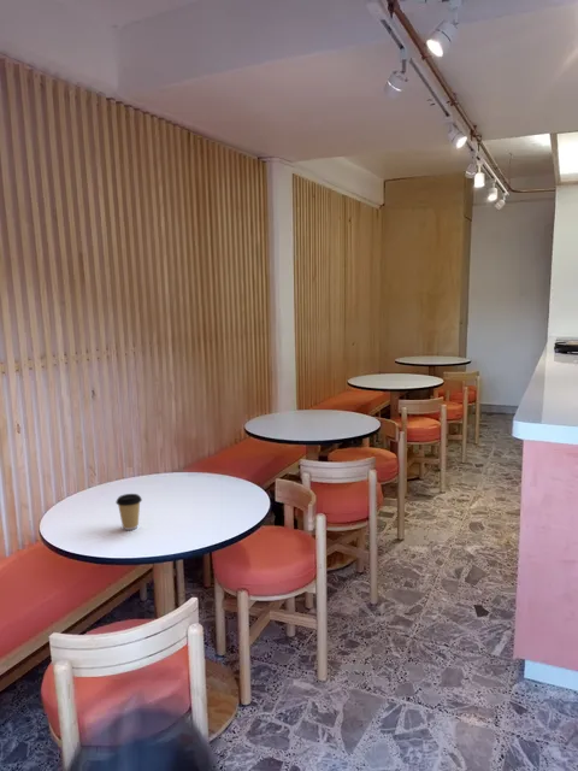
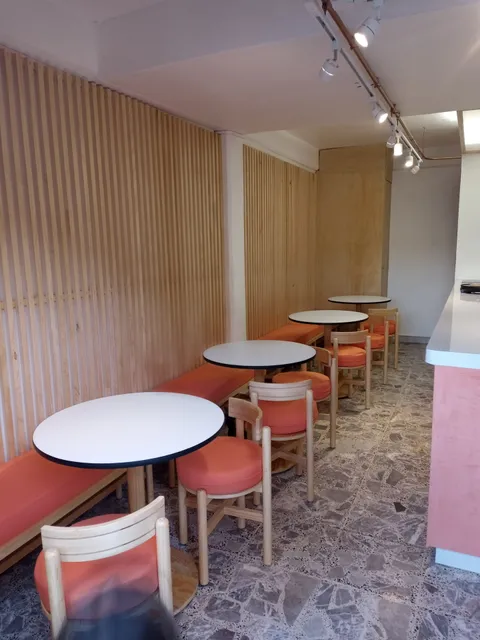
- coffee cup (129, 511)
